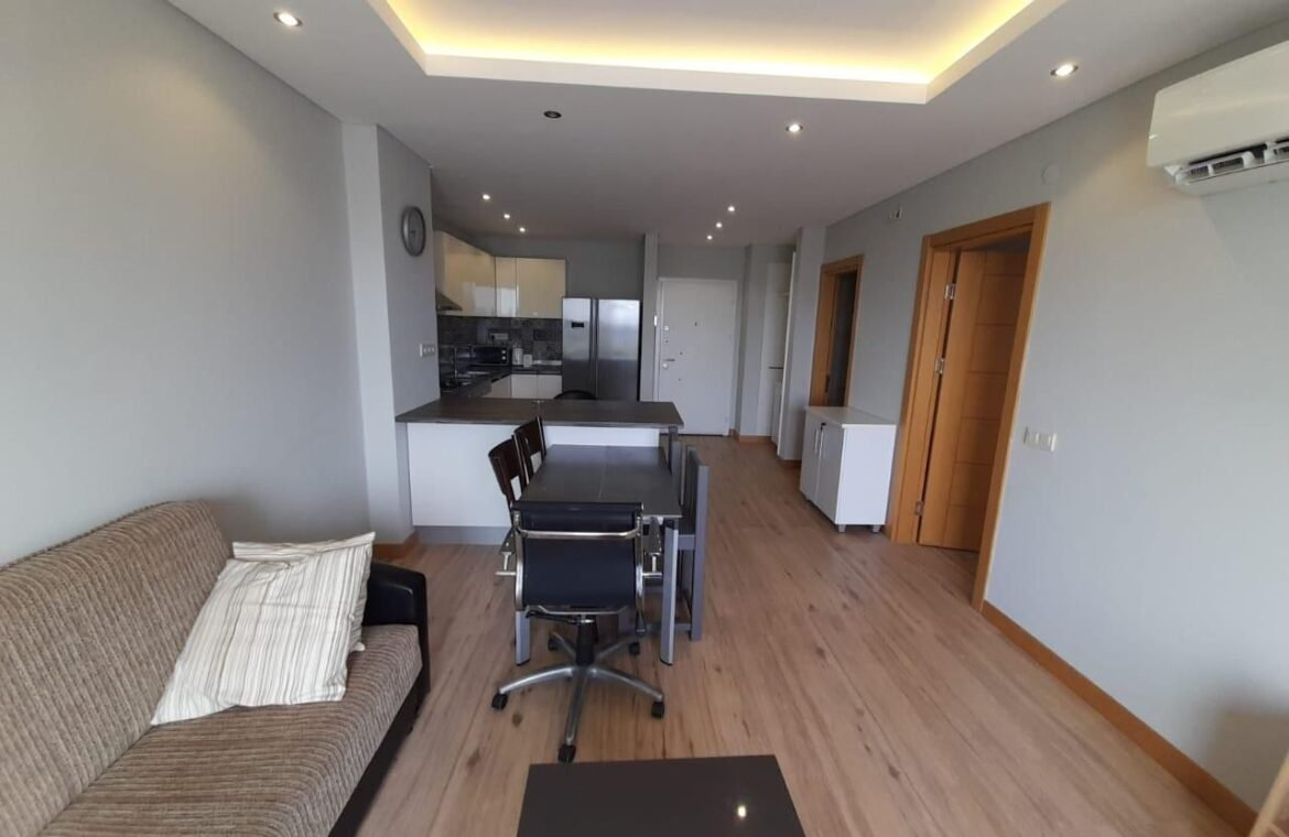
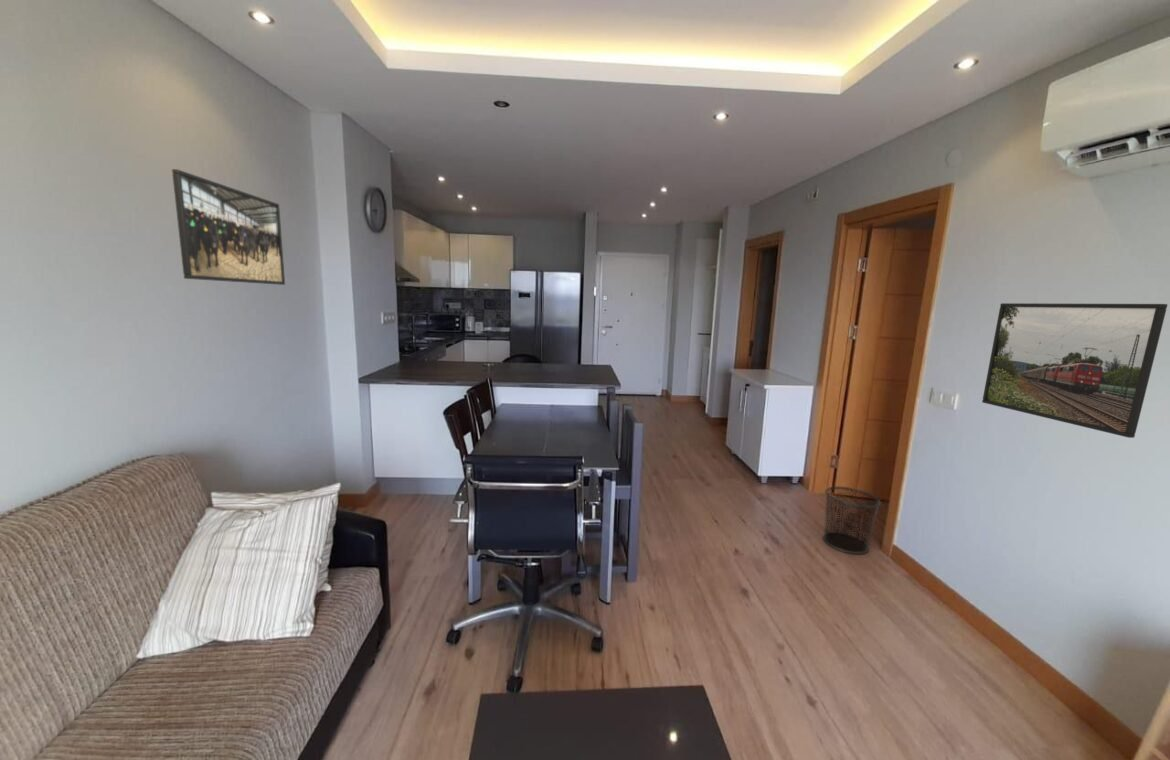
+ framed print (1058, 361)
+ waste bin (848, 519)
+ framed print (237, 236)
